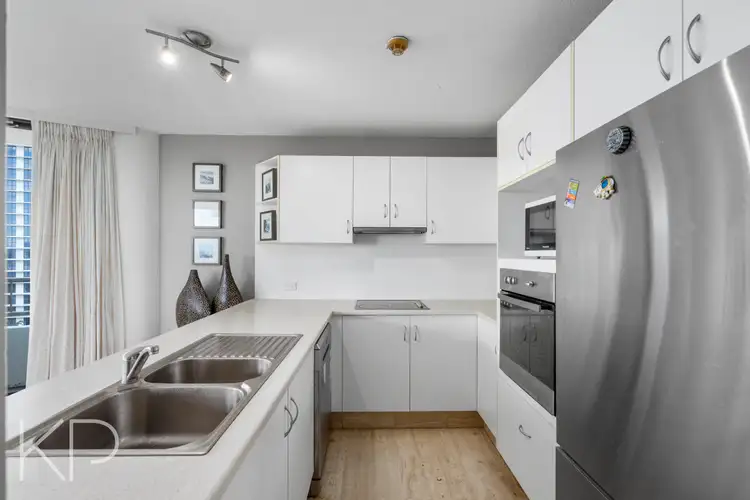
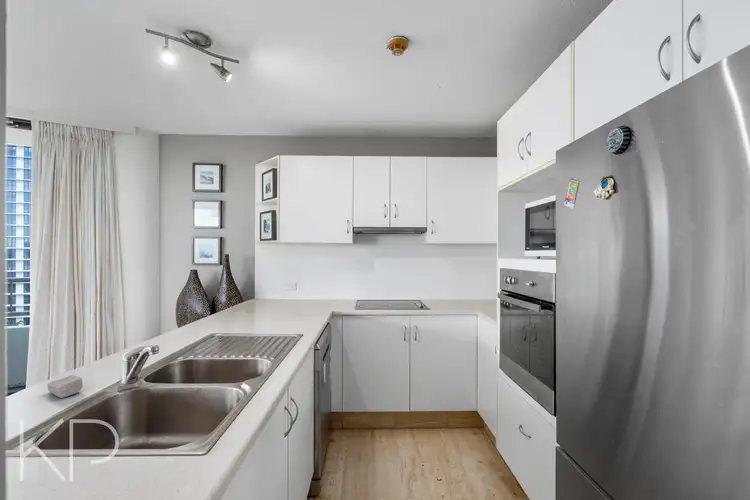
+ soap bar (65, 384)
